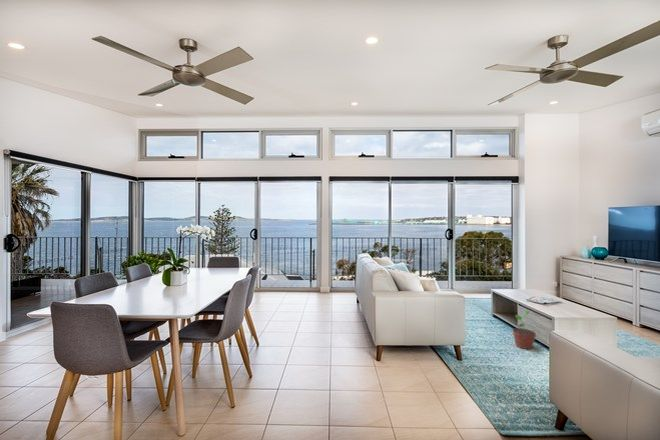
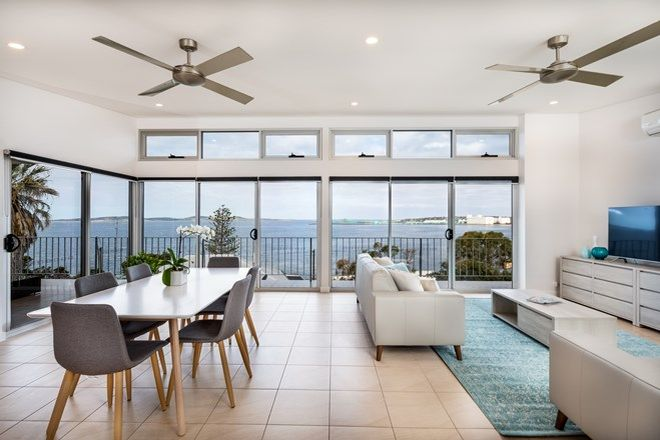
- potted plant (523, 329)
